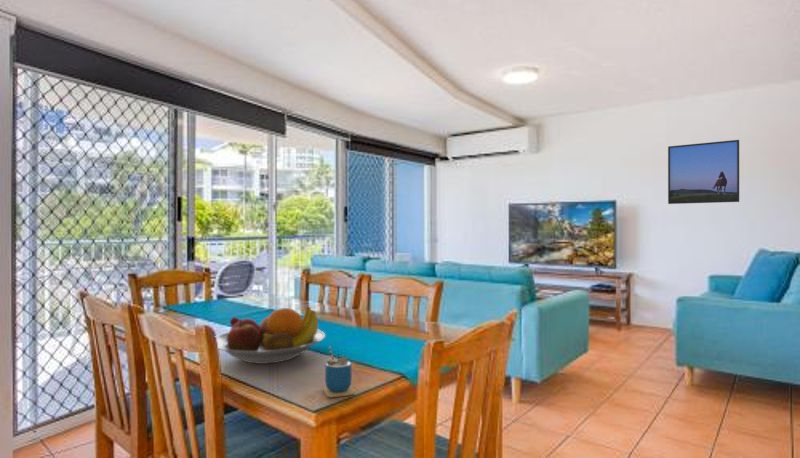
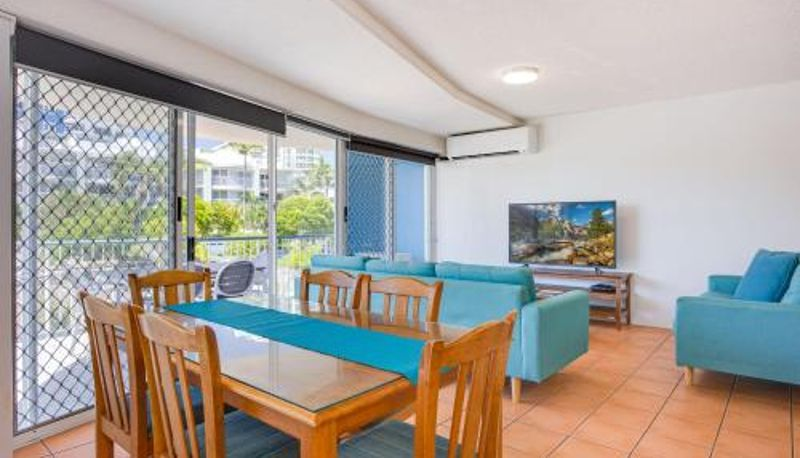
- fruit bowl (269, 332)
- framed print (702, 173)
- cup (338, 367)
